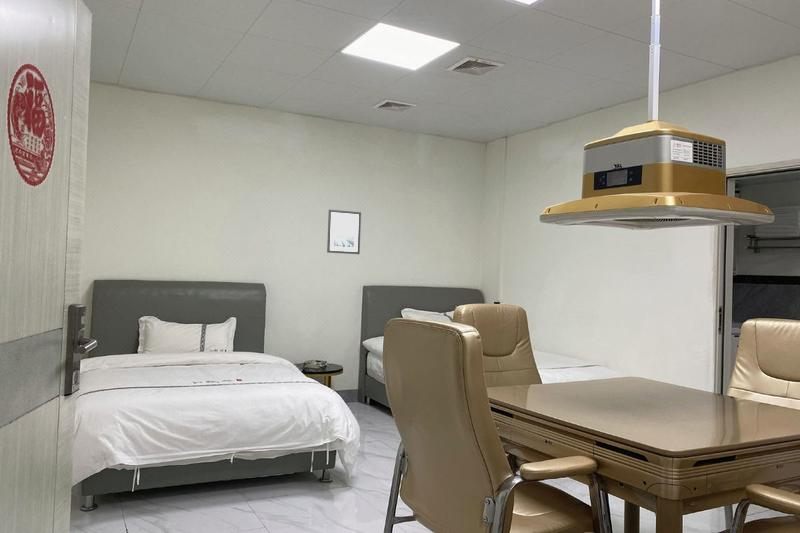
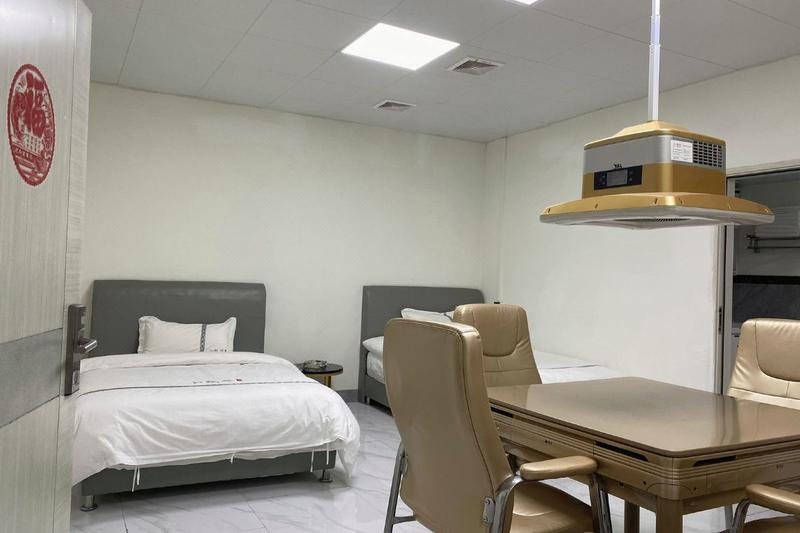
- wall art (344, 232)
